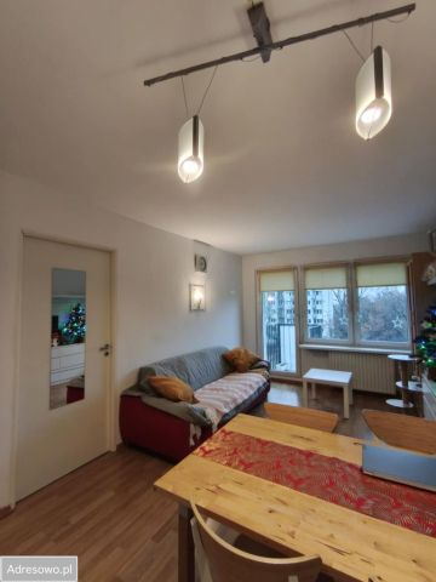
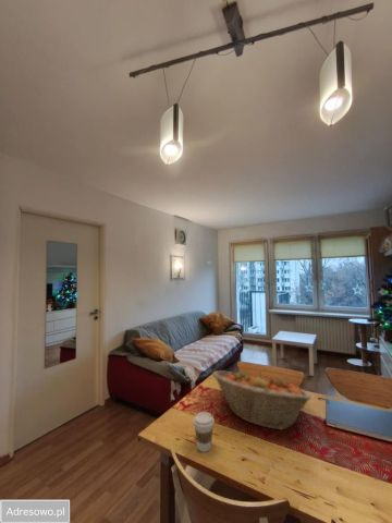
+ fruit basket (257, 390)
+ coffee cup (204, 431)
